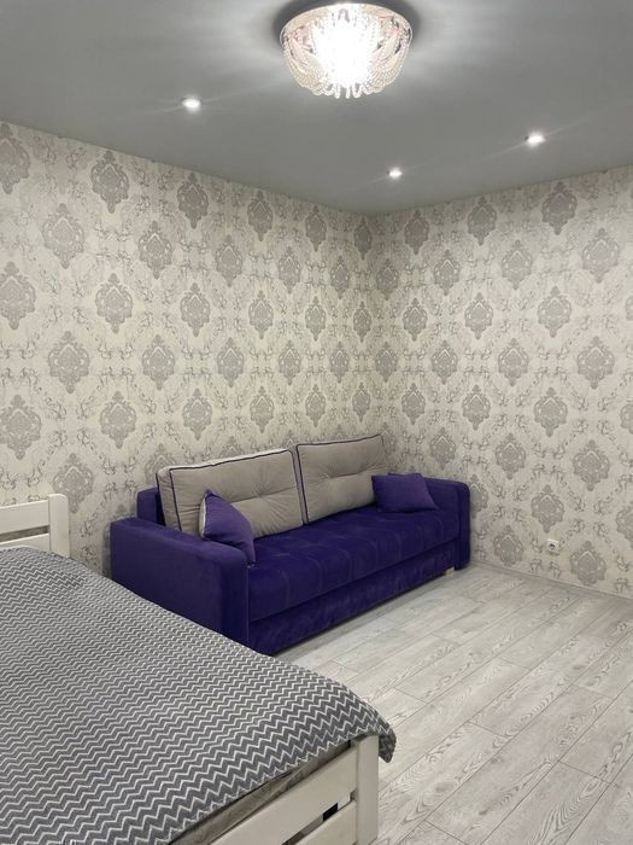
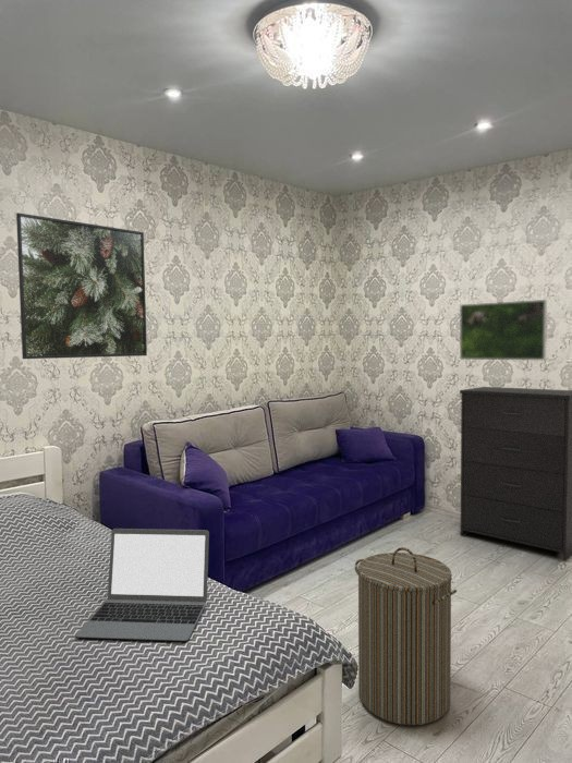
+ laundry hamper (403, 622)
+ laptop (146, 580)
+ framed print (87, 290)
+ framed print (500, 330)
+ dresser (521, 465)
